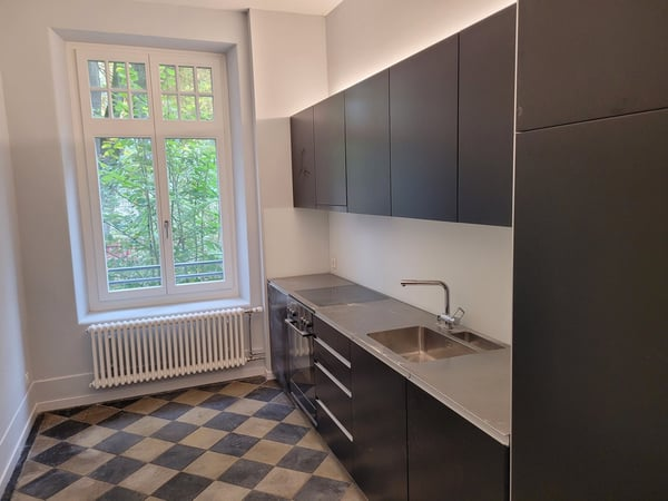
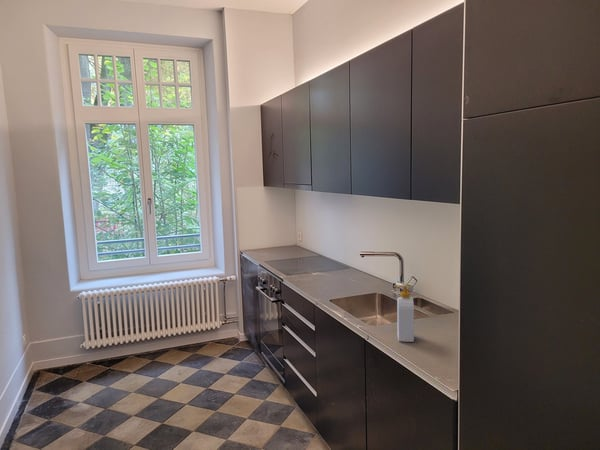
+ soap bottle (404, 312)
